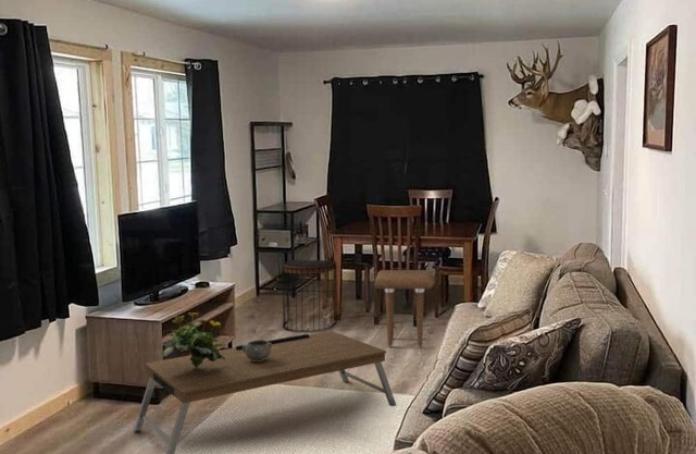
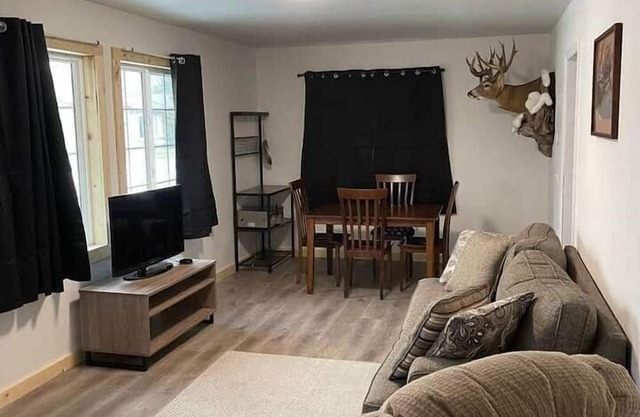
- side table (393, 308)
- flowering plant (192, 340)
- decorative bowl (256, 347)
- coffee table (269, 384)
- stool (307, 291)
